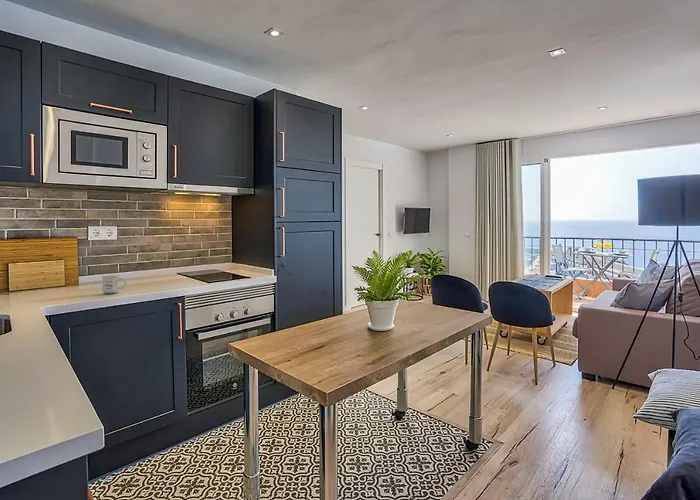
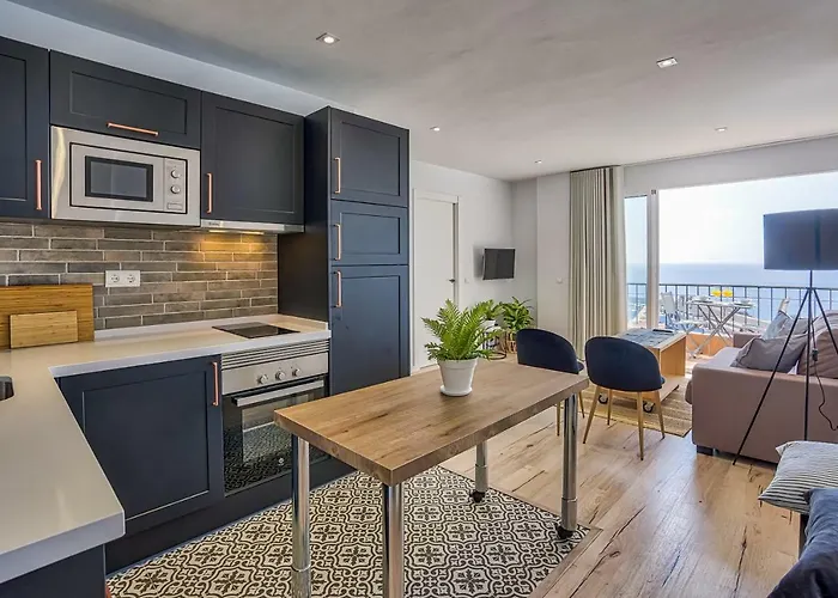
- mug (114, 284)
